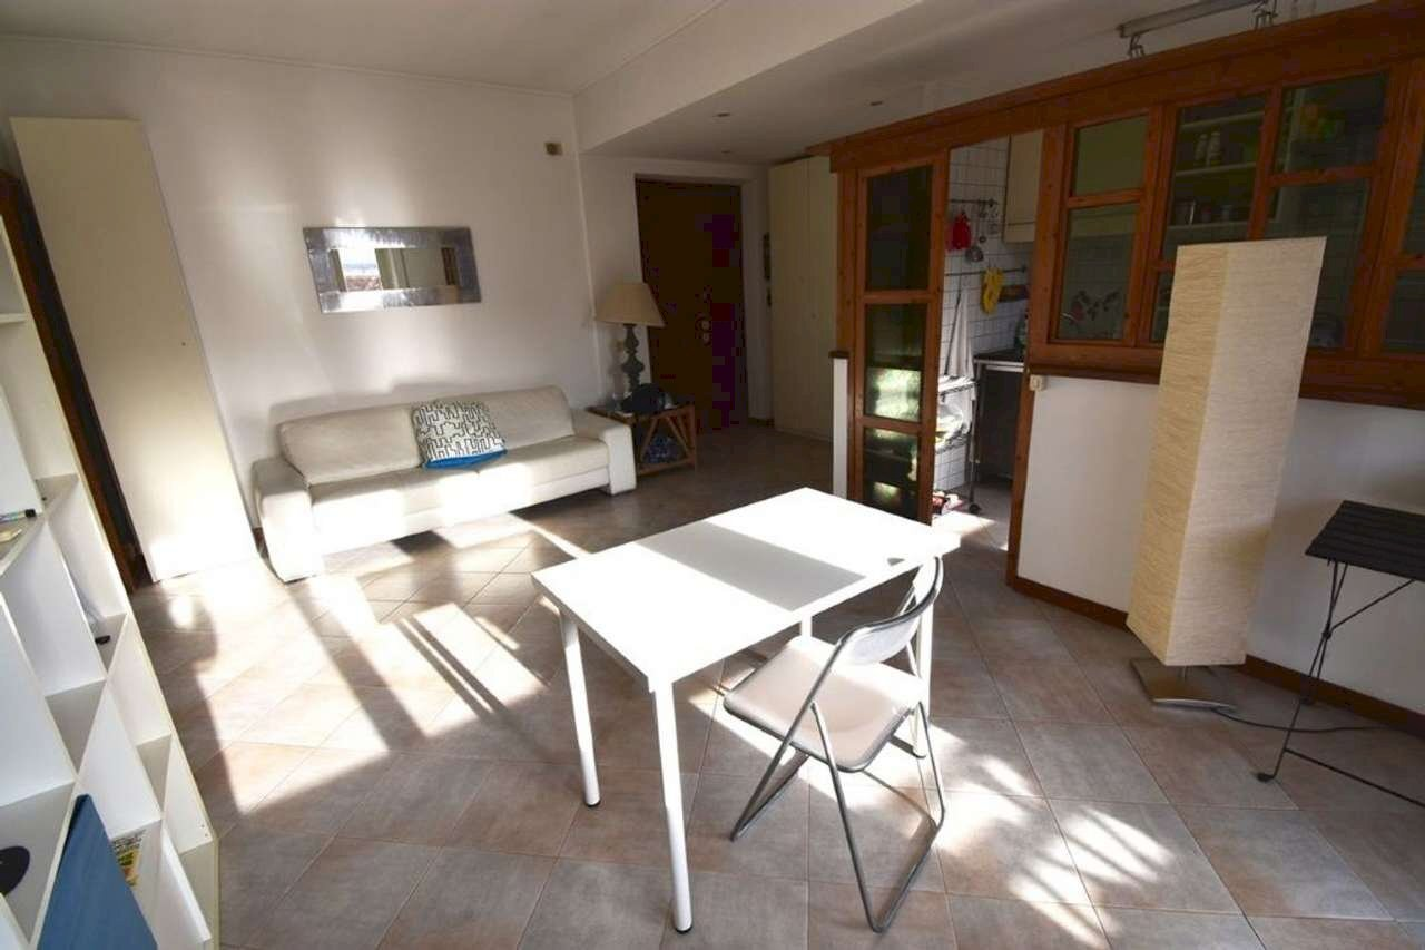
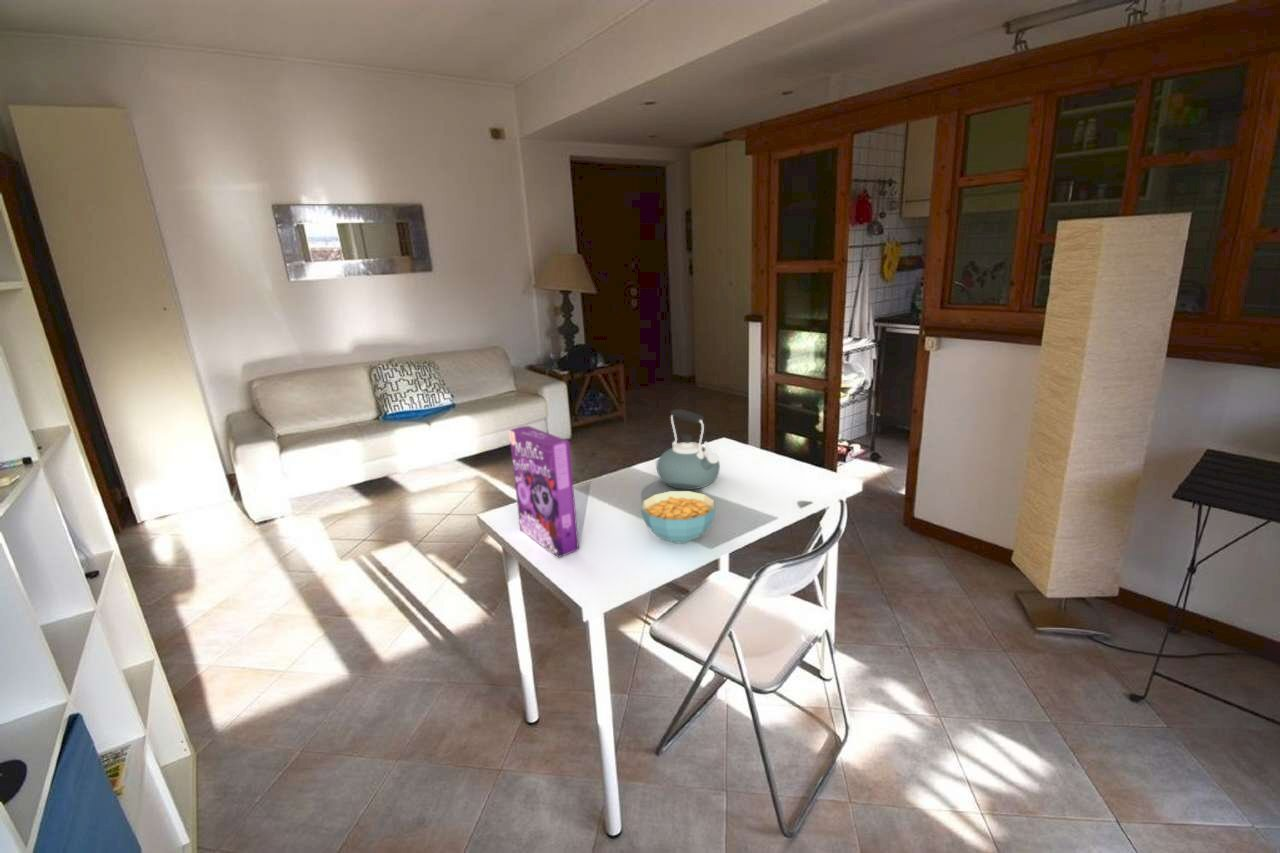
+ kettle (691, 448)
+ cereal box (543, 488)
+ cereal bowl (678, 521)
